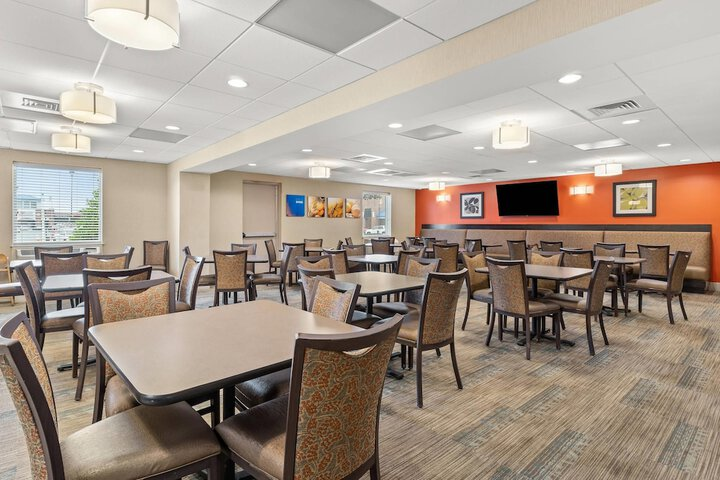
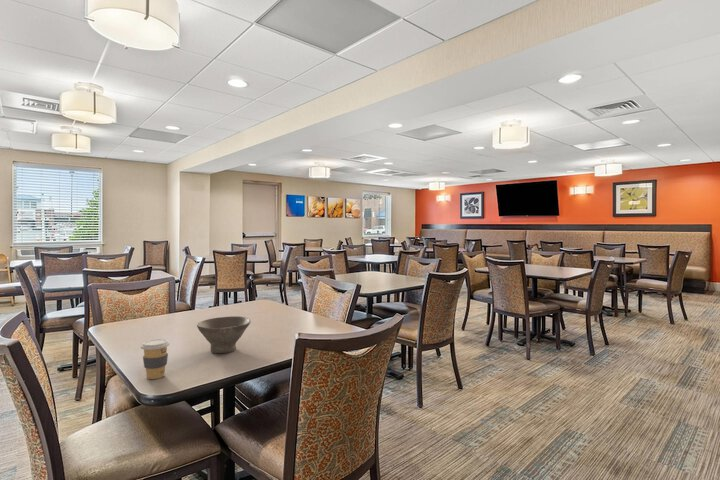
+ coffee cup (155, 359)
+ bowl (224, 335)
